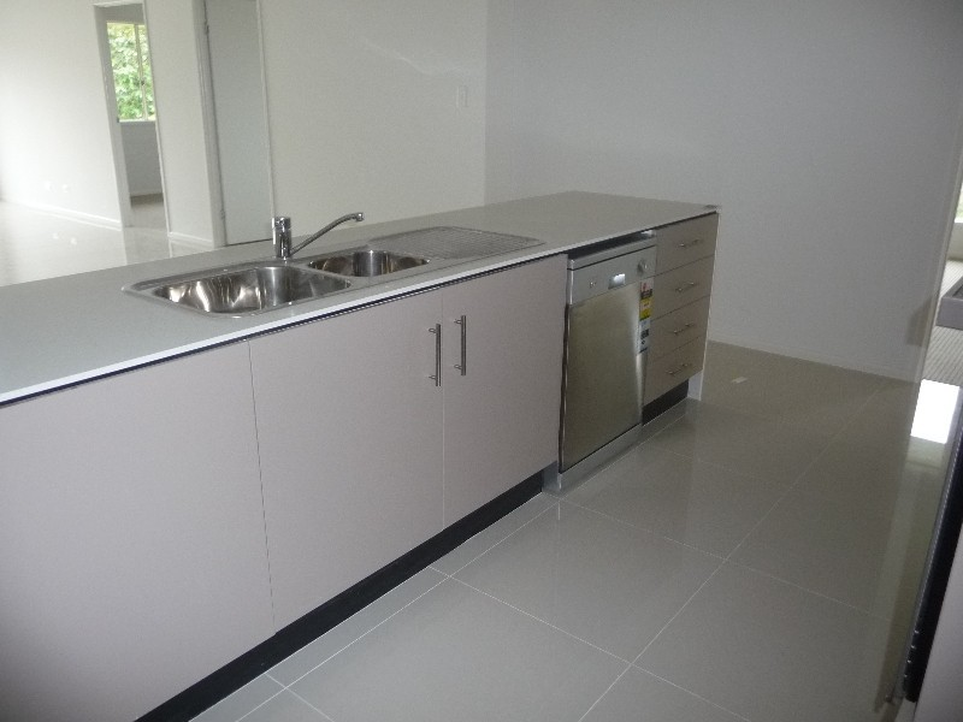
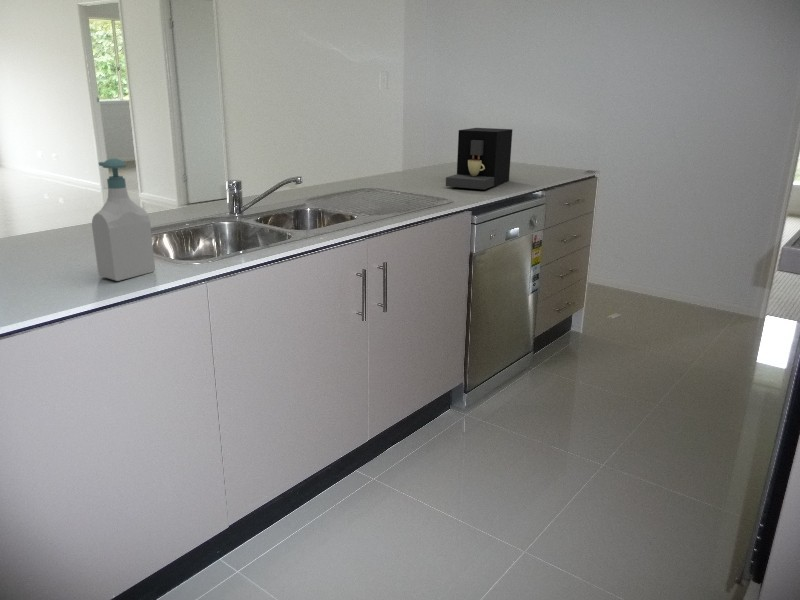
+ soap bottle (118, 217)
+ coffee maker (479, 157)
